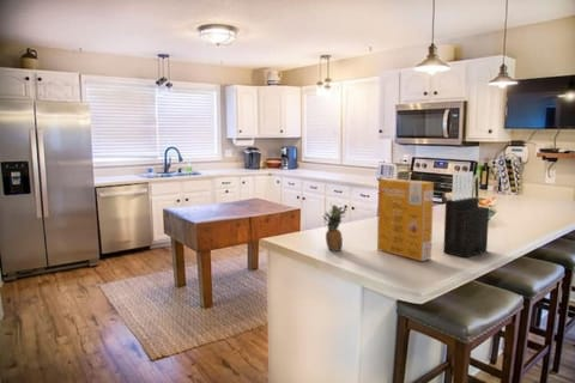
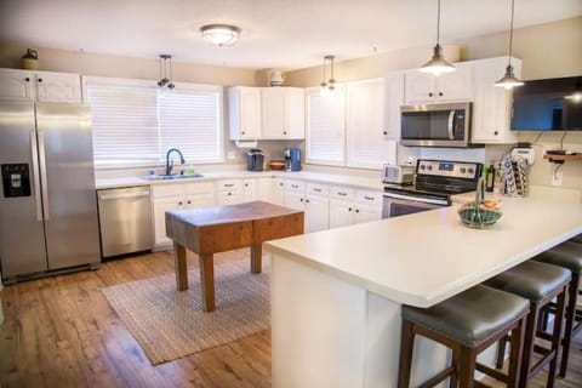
- knife block (470, 212)
- cereal box (404, 217)
- fruit (335, 227)
